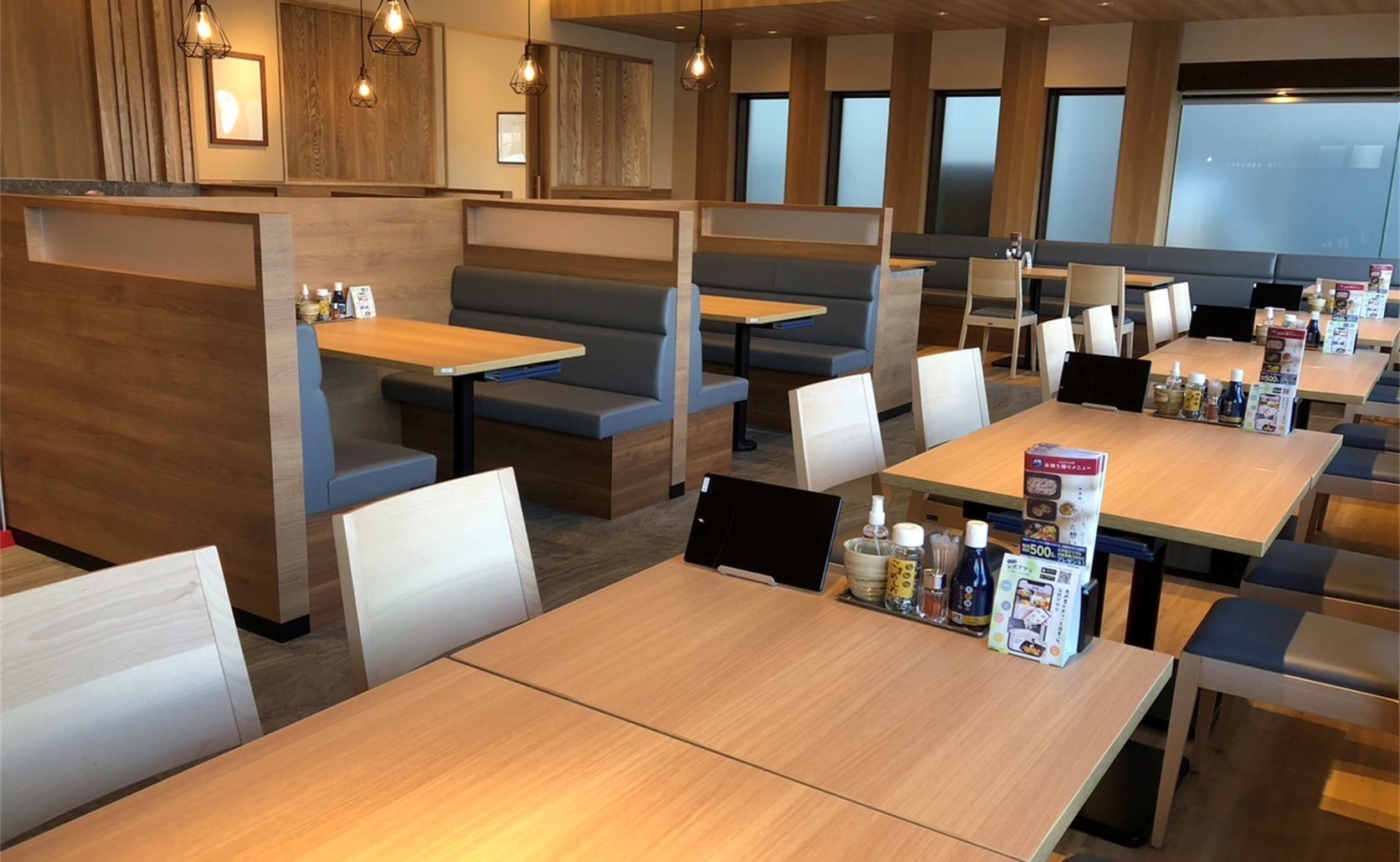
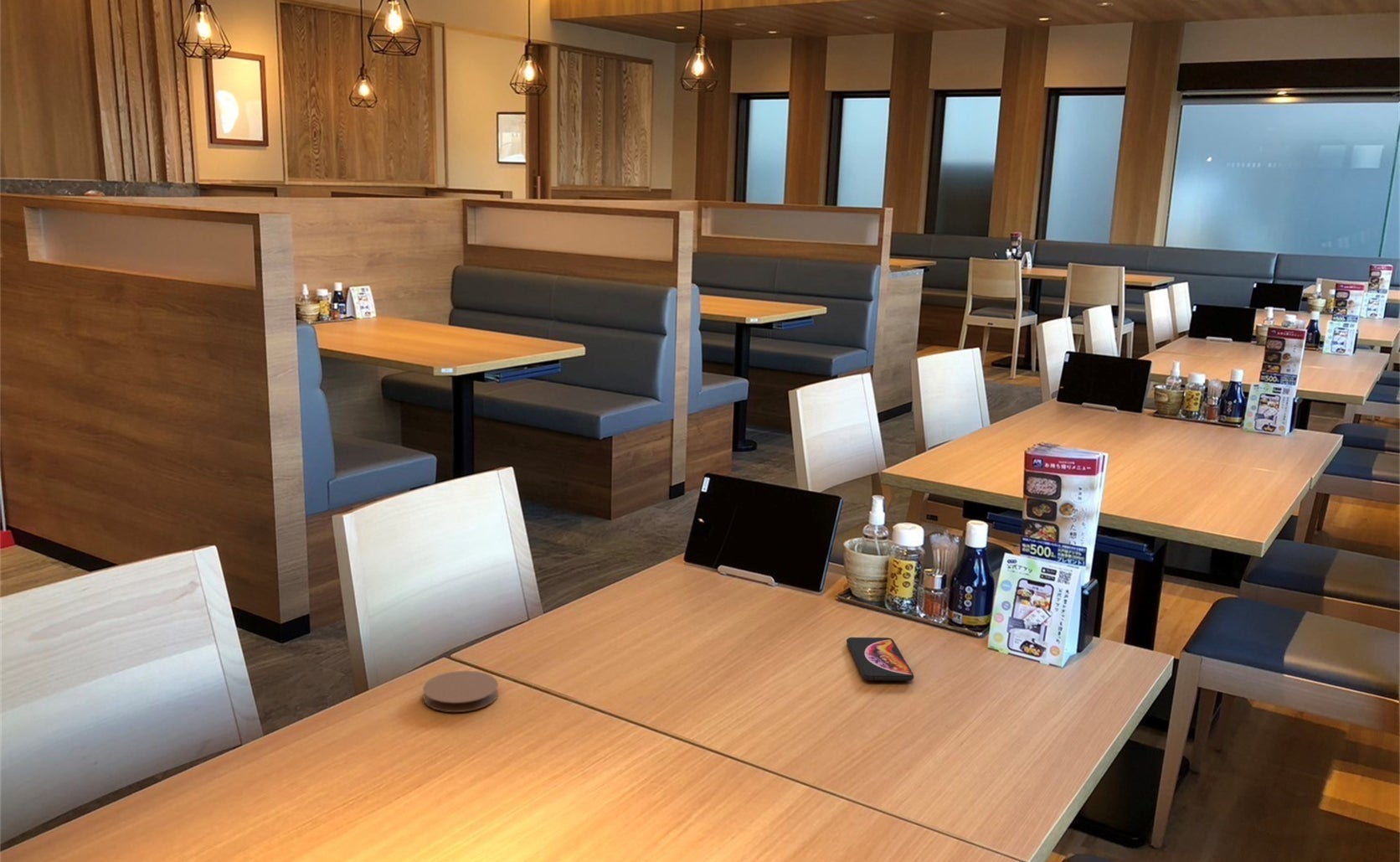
+ smartphone (878, 658)
+ coaster (461, 690)
